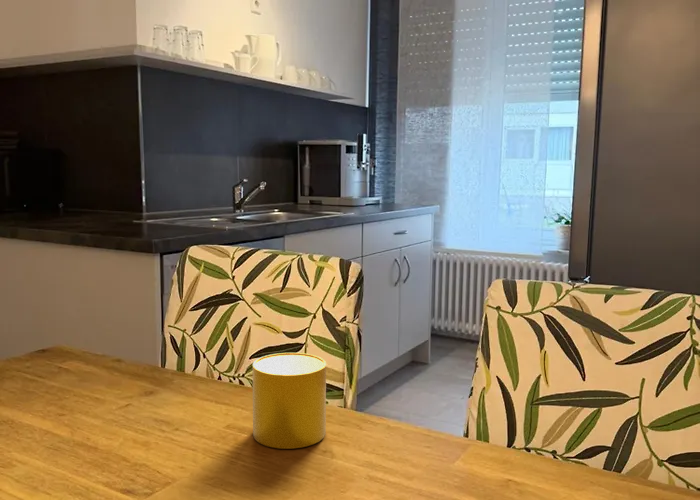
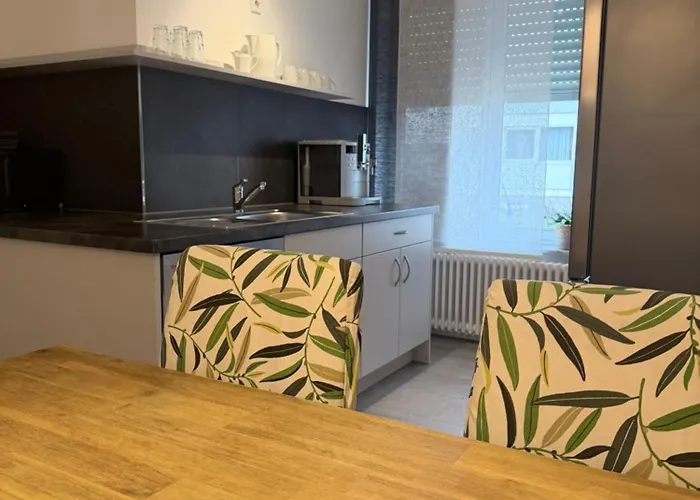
- cup (289, 398)
